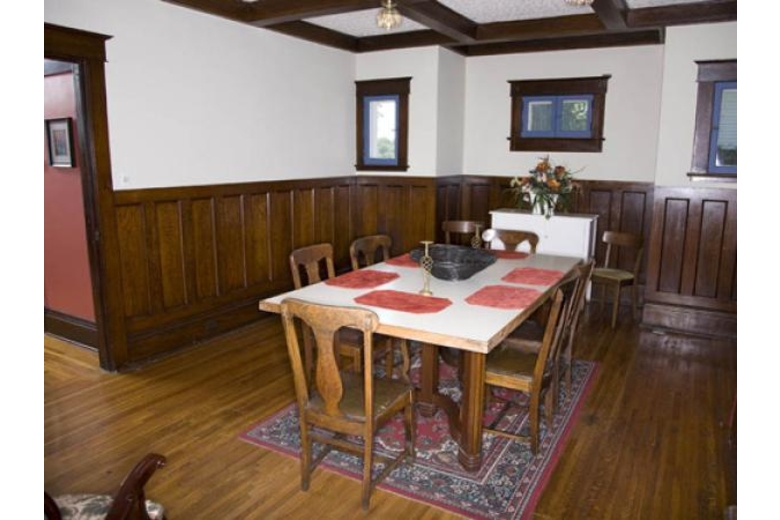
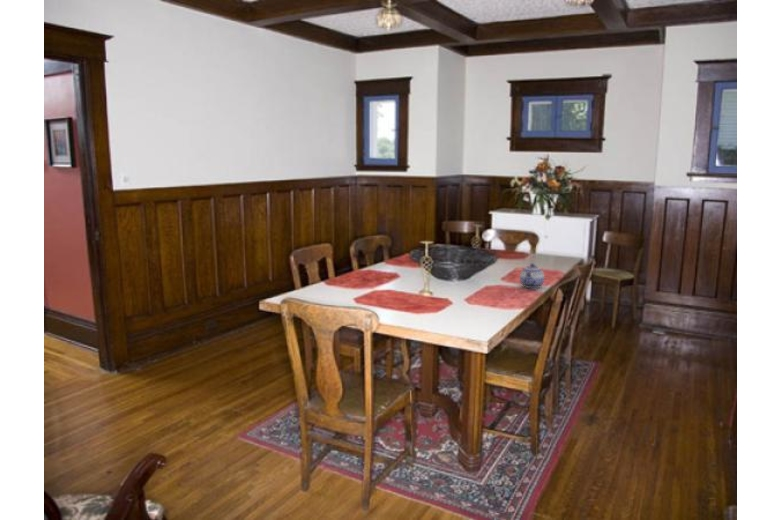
+ teapot (532, 275)
